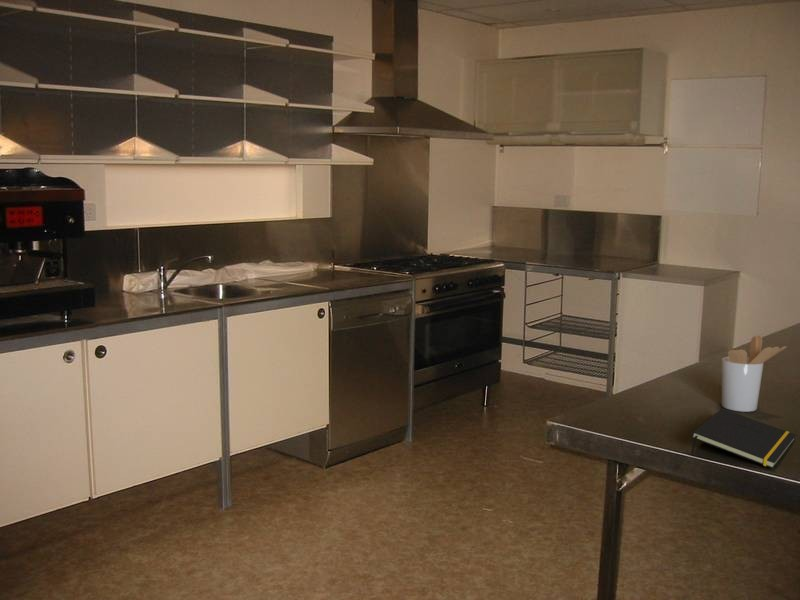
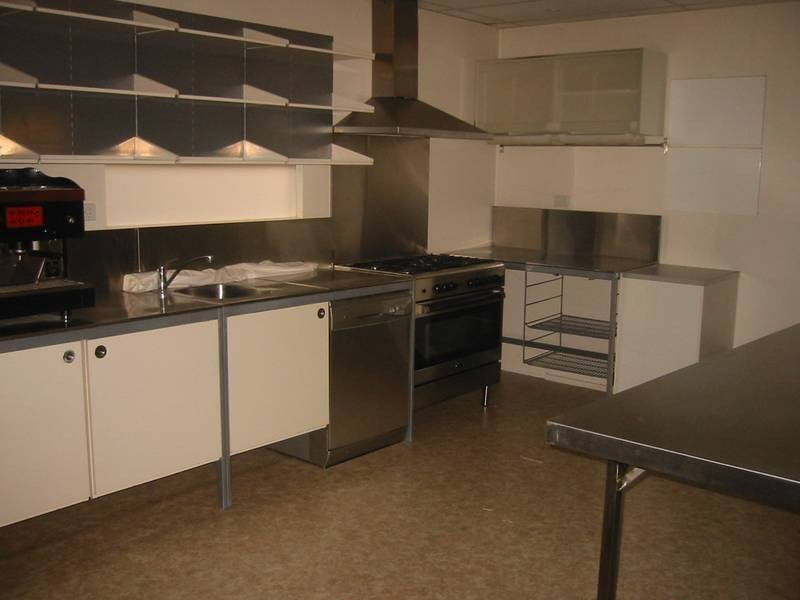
- utensil holder (751, 374)
- notepad (745, 436)
